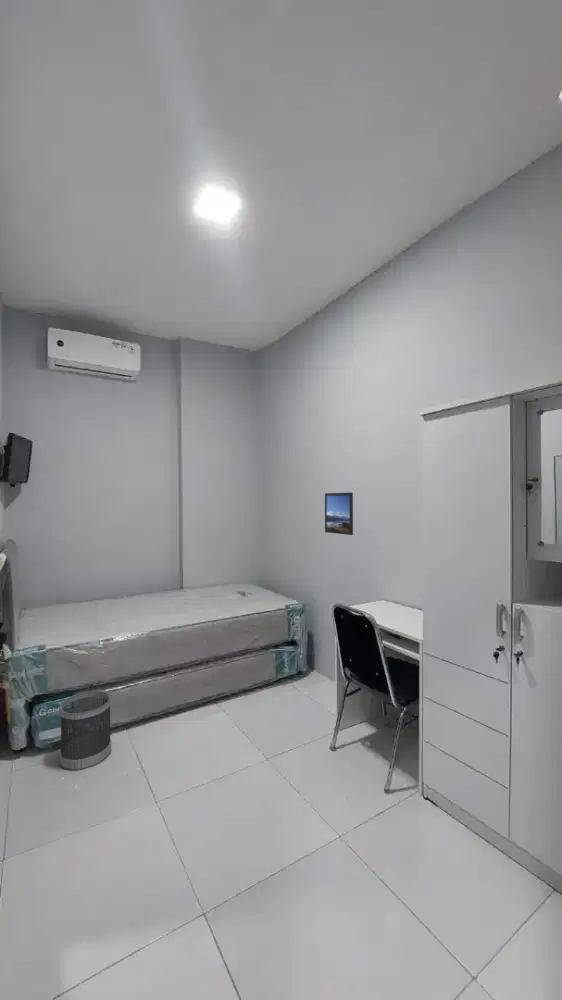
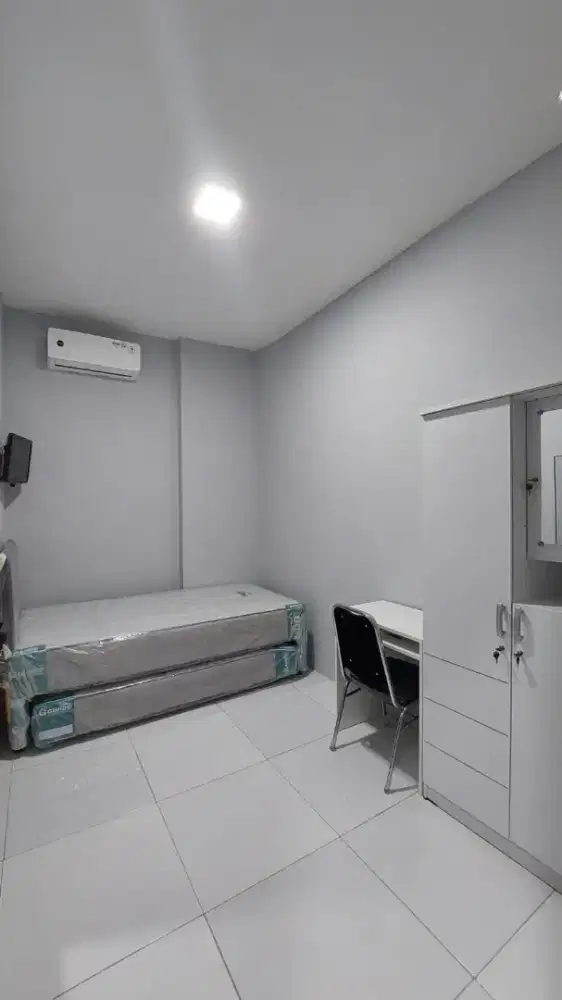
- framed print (338, 513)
- wastebasket (85, 728)
